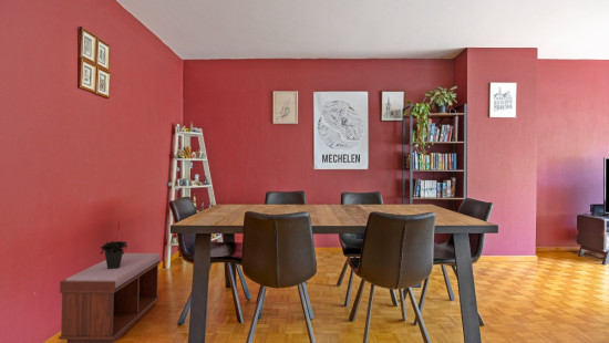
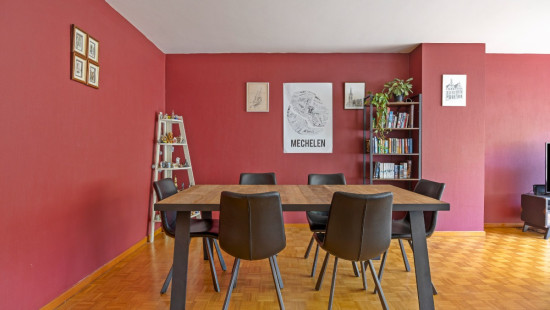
- bench (117, 292)
- potted plant (114, 243)
